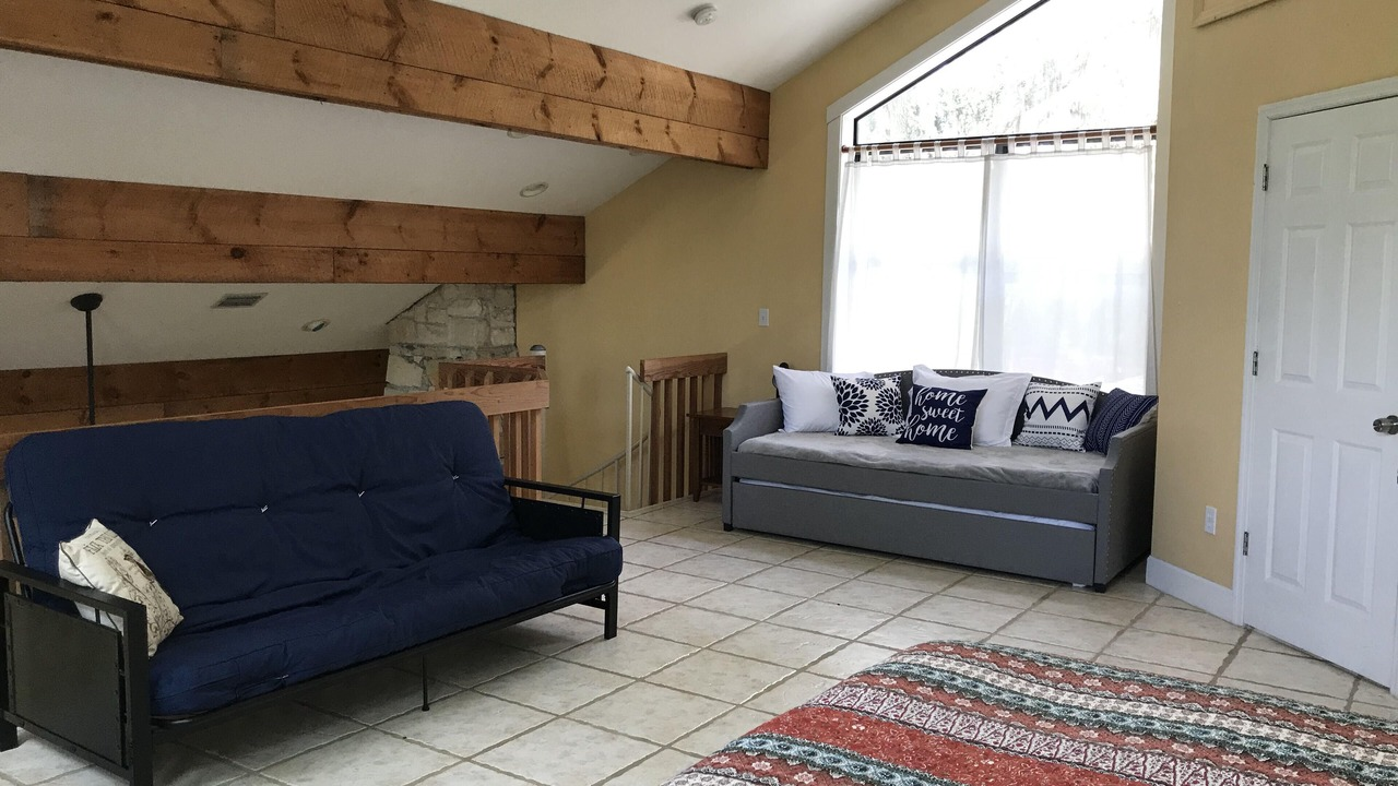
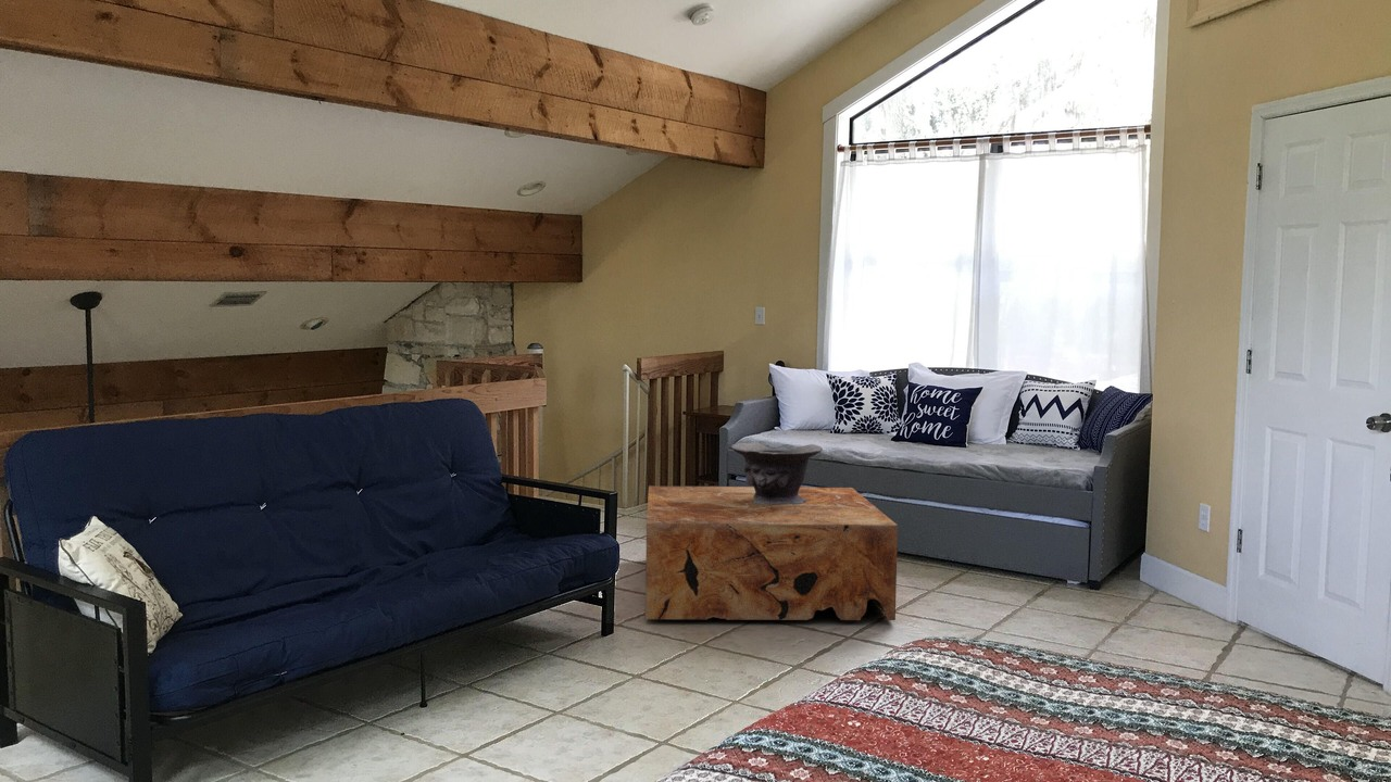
+ coffee table (760, 546)
+ decorative bowl (775, 472)
